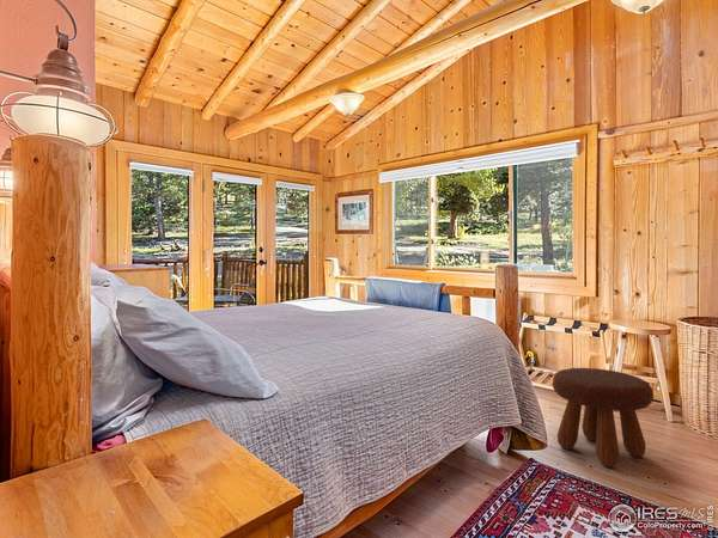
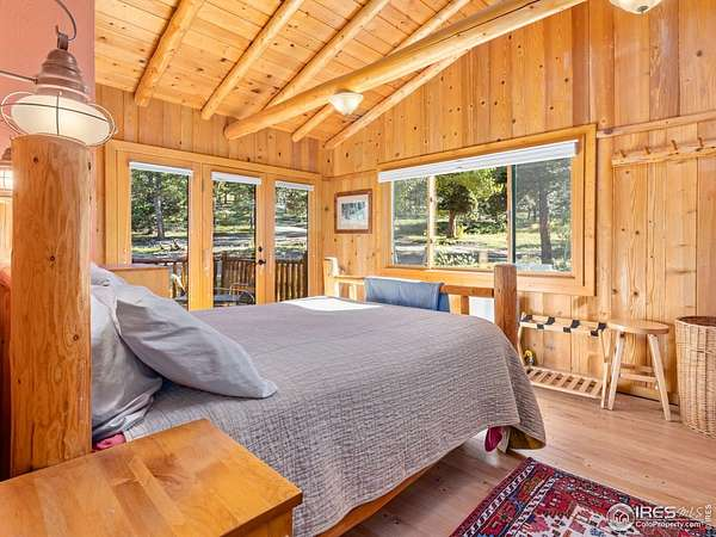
- footstool (600, 414)
